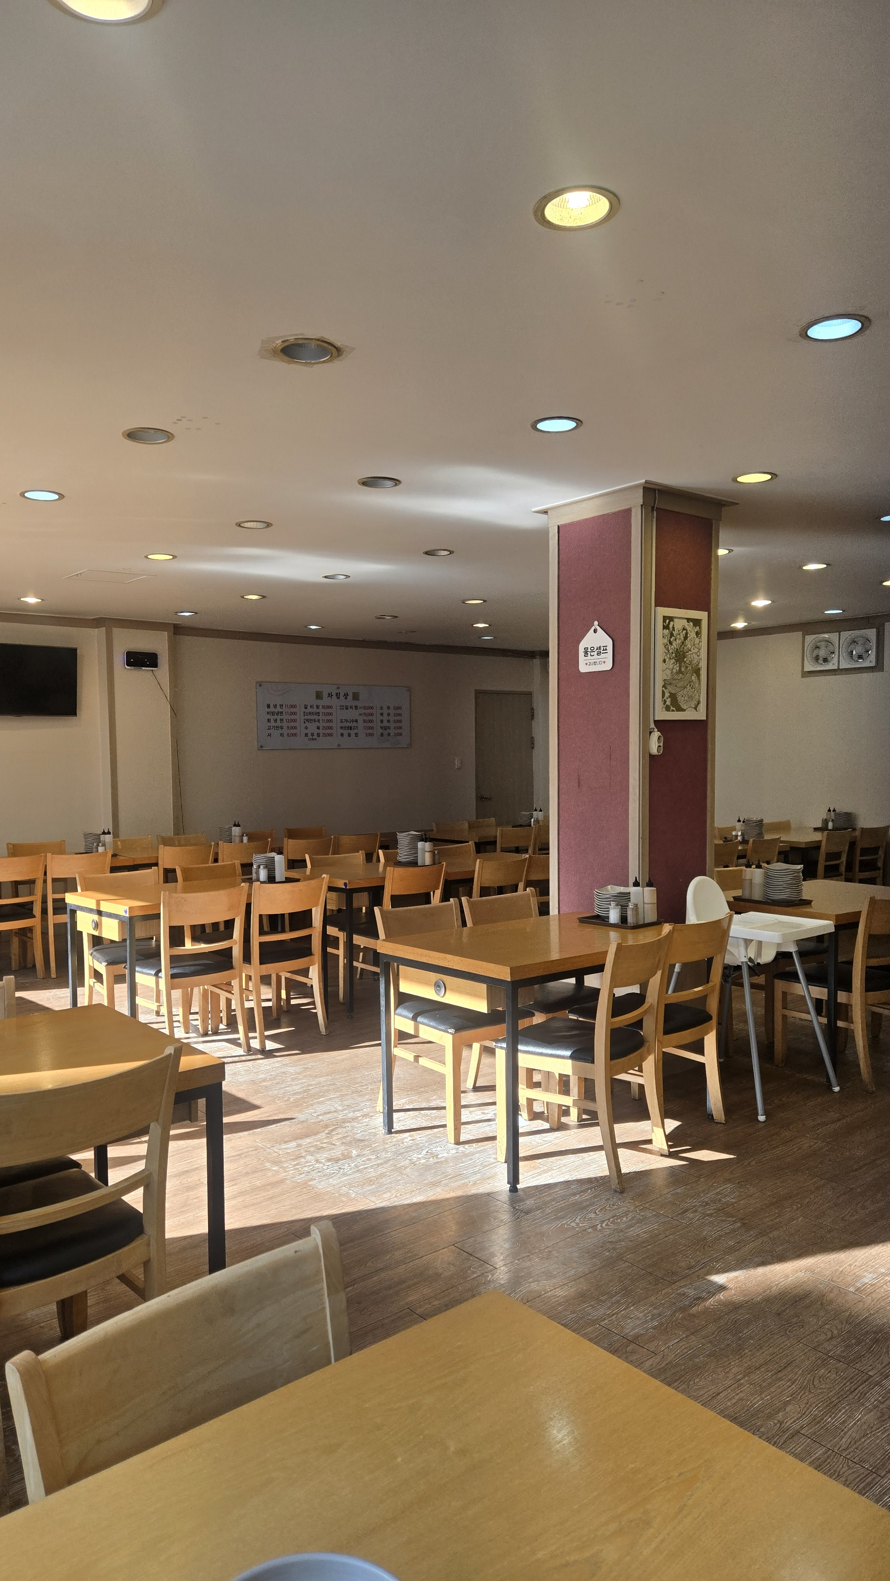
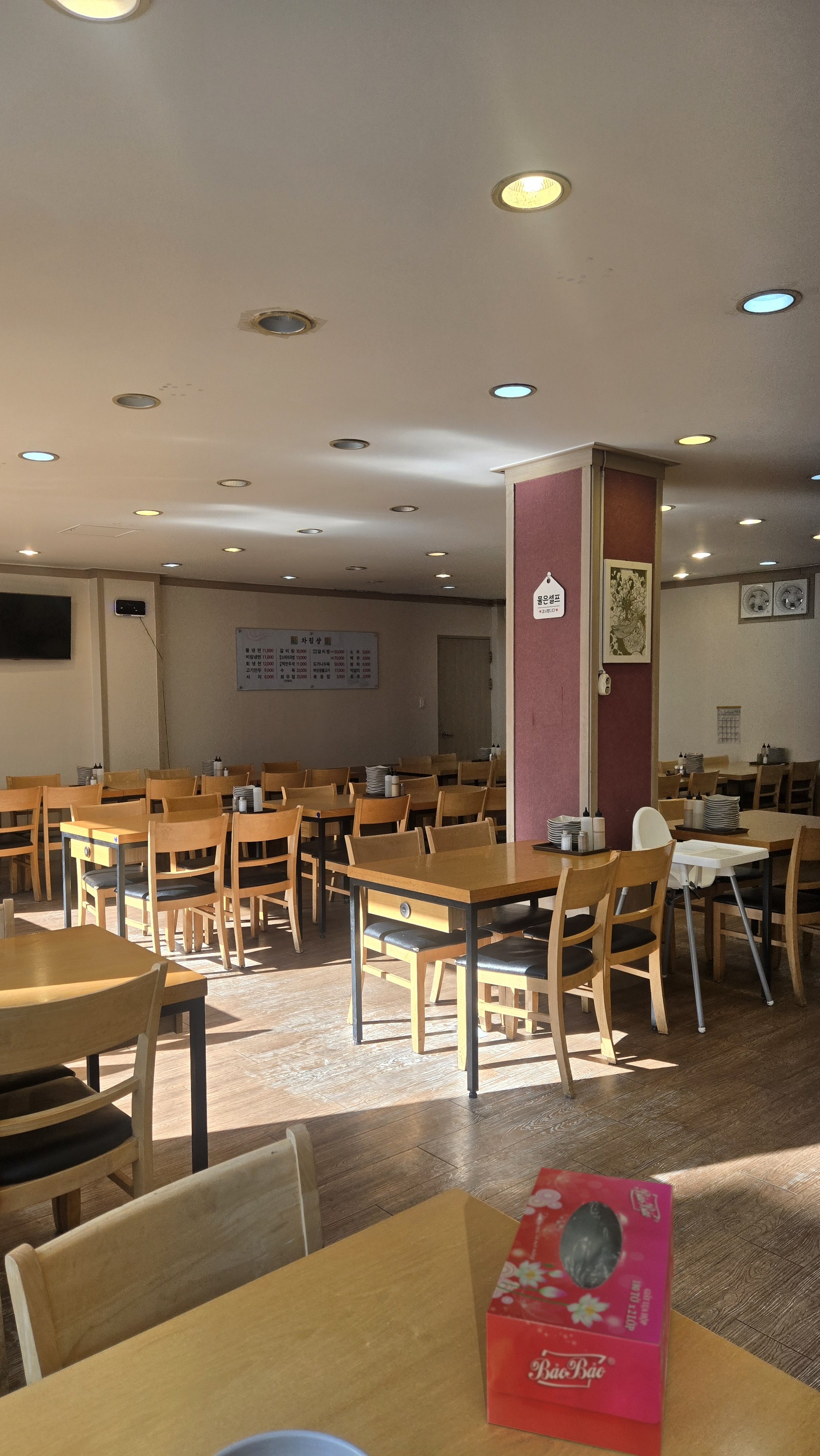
+ calendar (729, 720)
+ tissue box (591, 1290)
